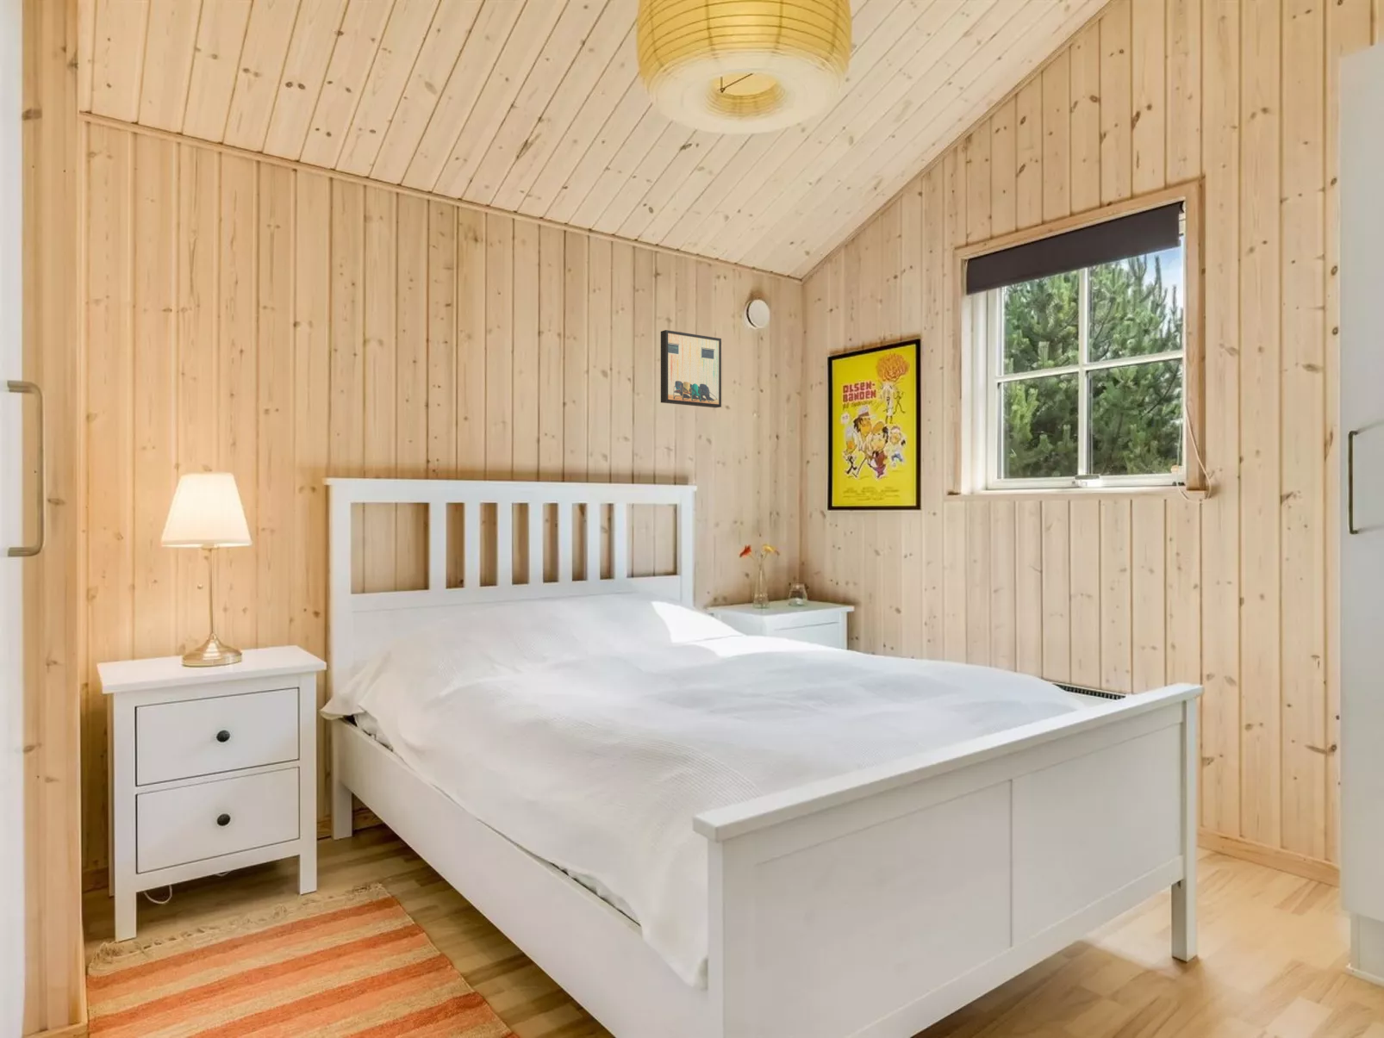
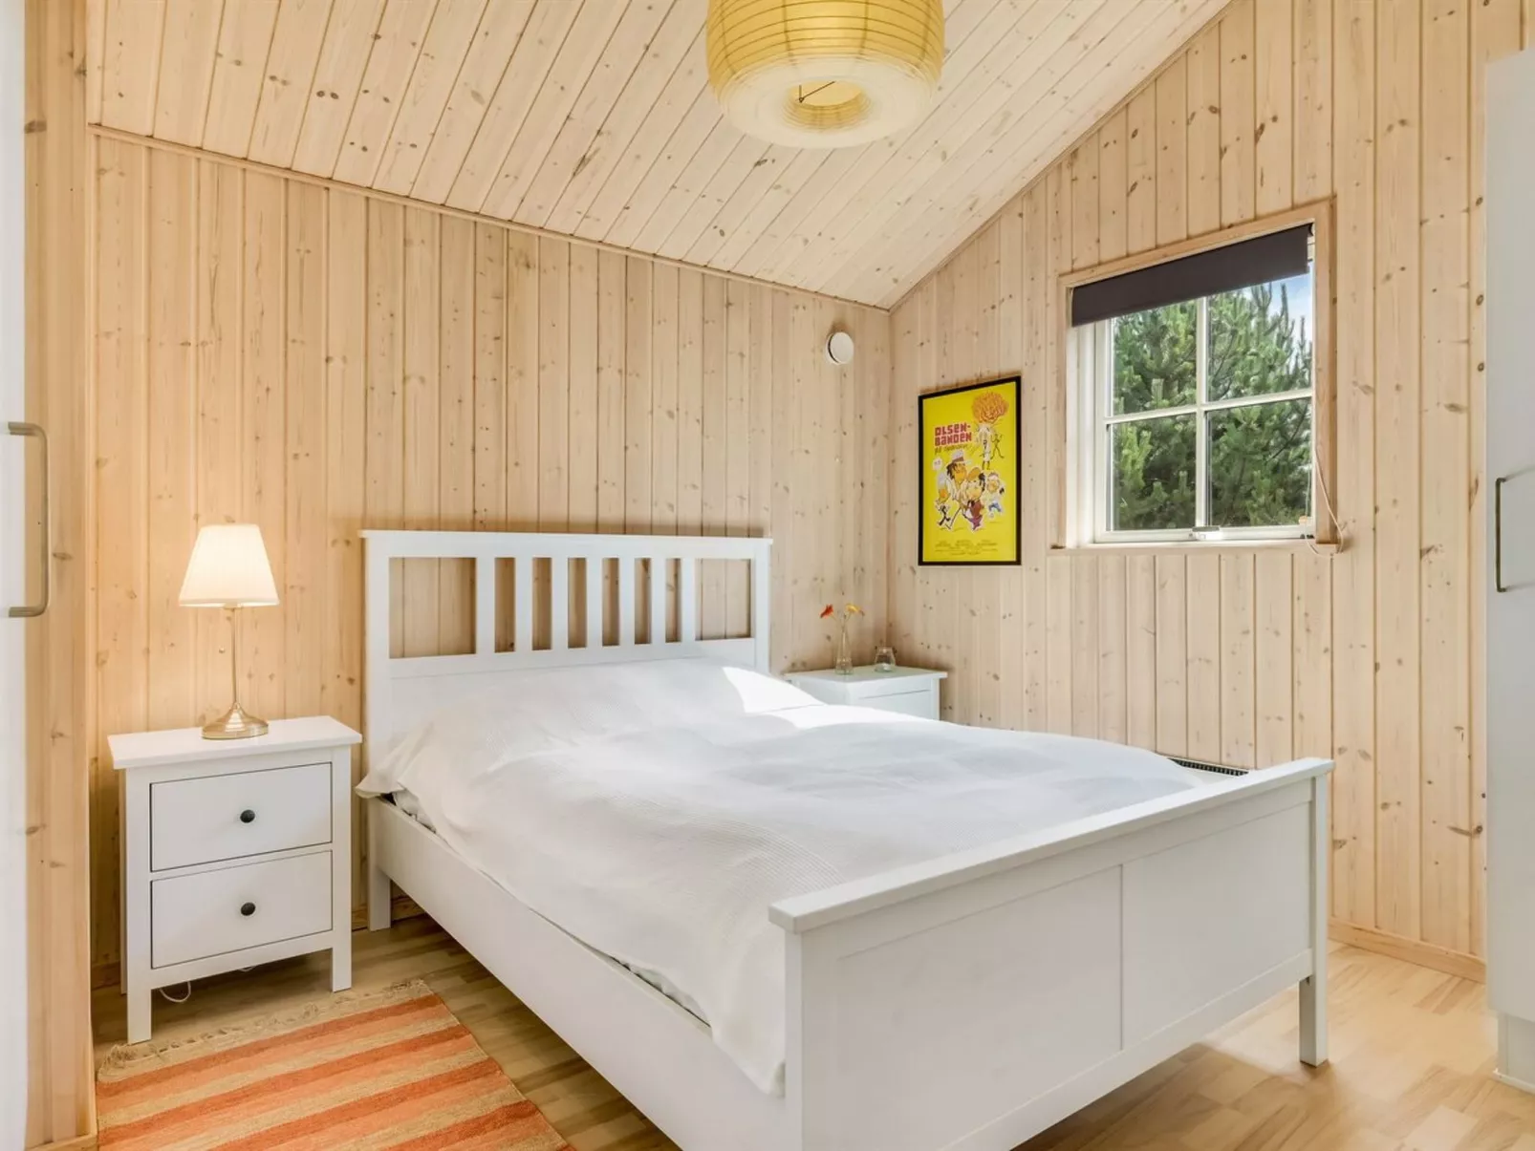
- wall art (691, 370)
